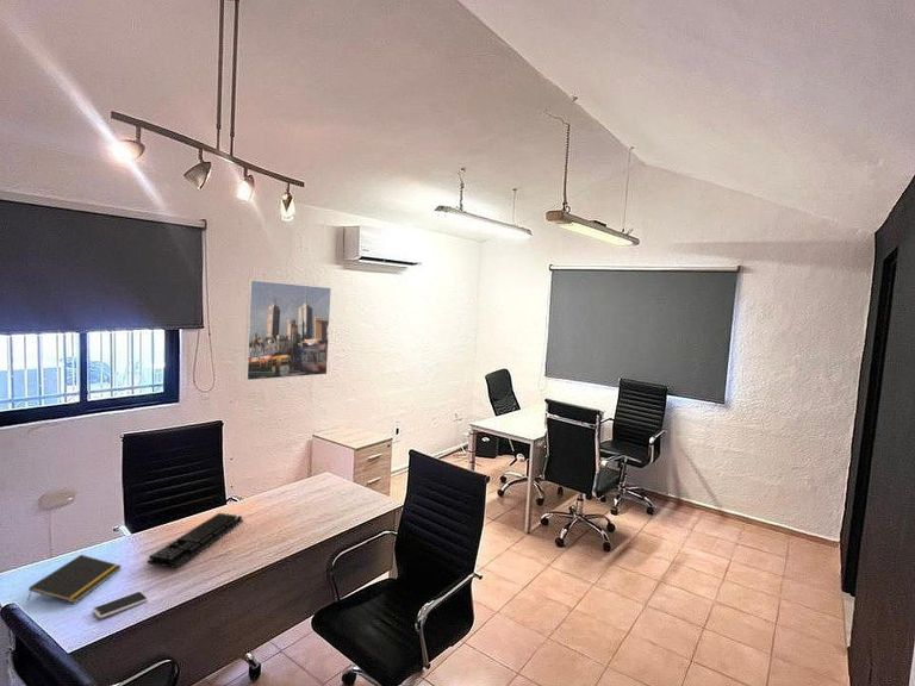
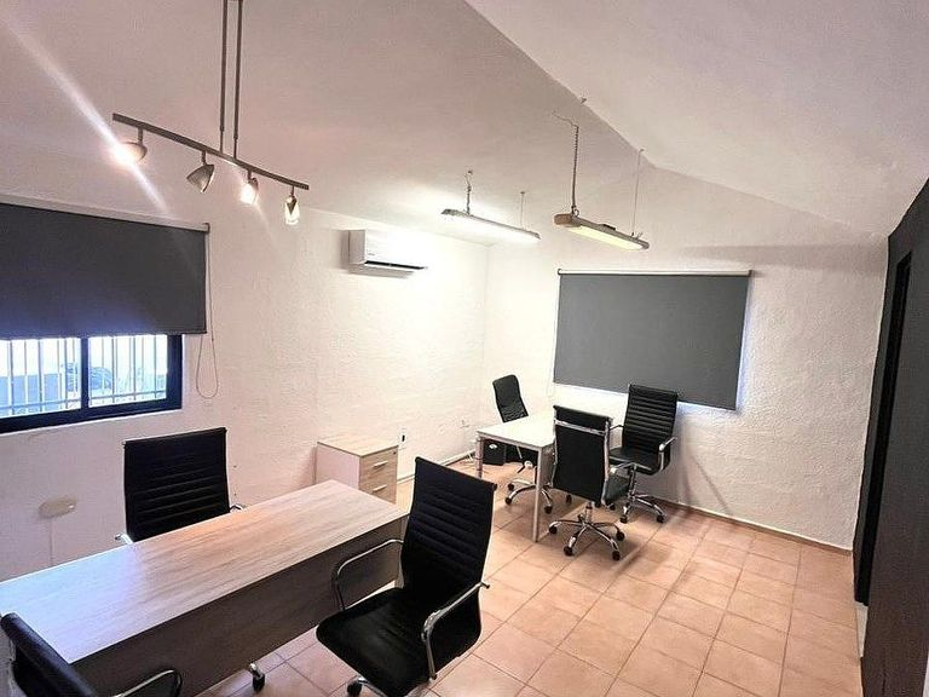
- smartphone (120, 604)
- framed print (291, 330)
- notepad (77, 576)
- keyboard (199, 537)
